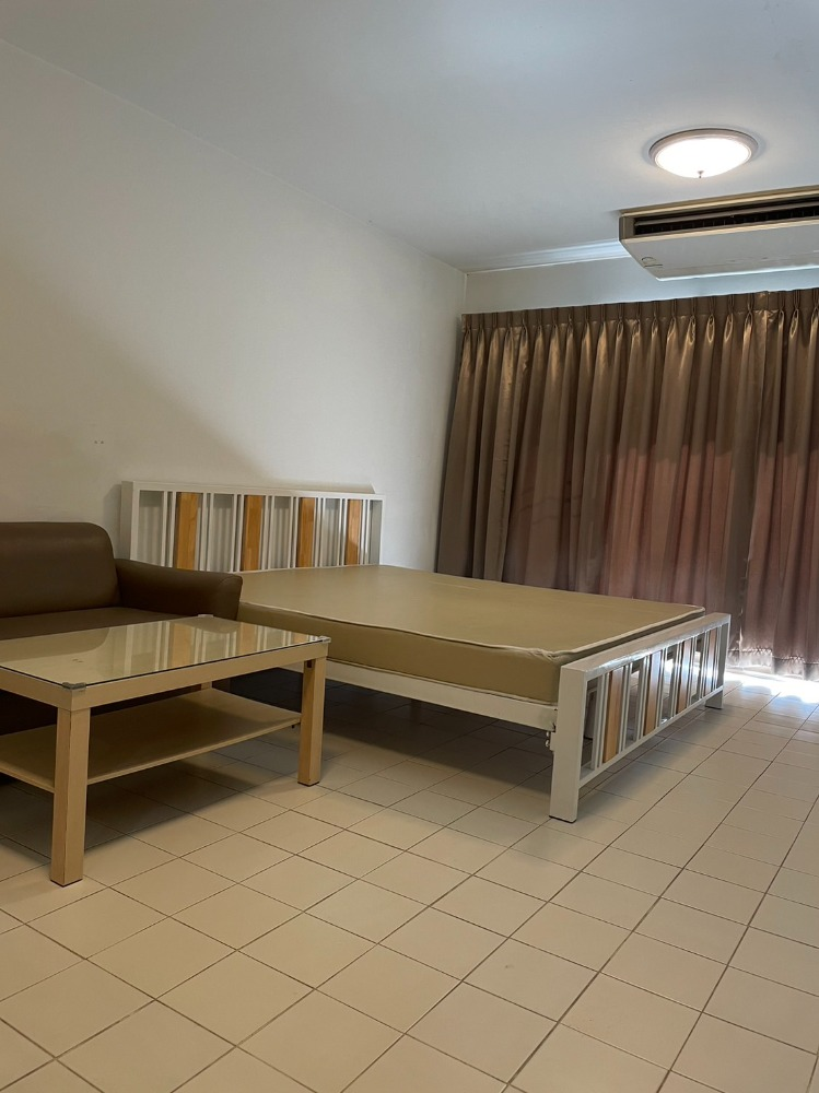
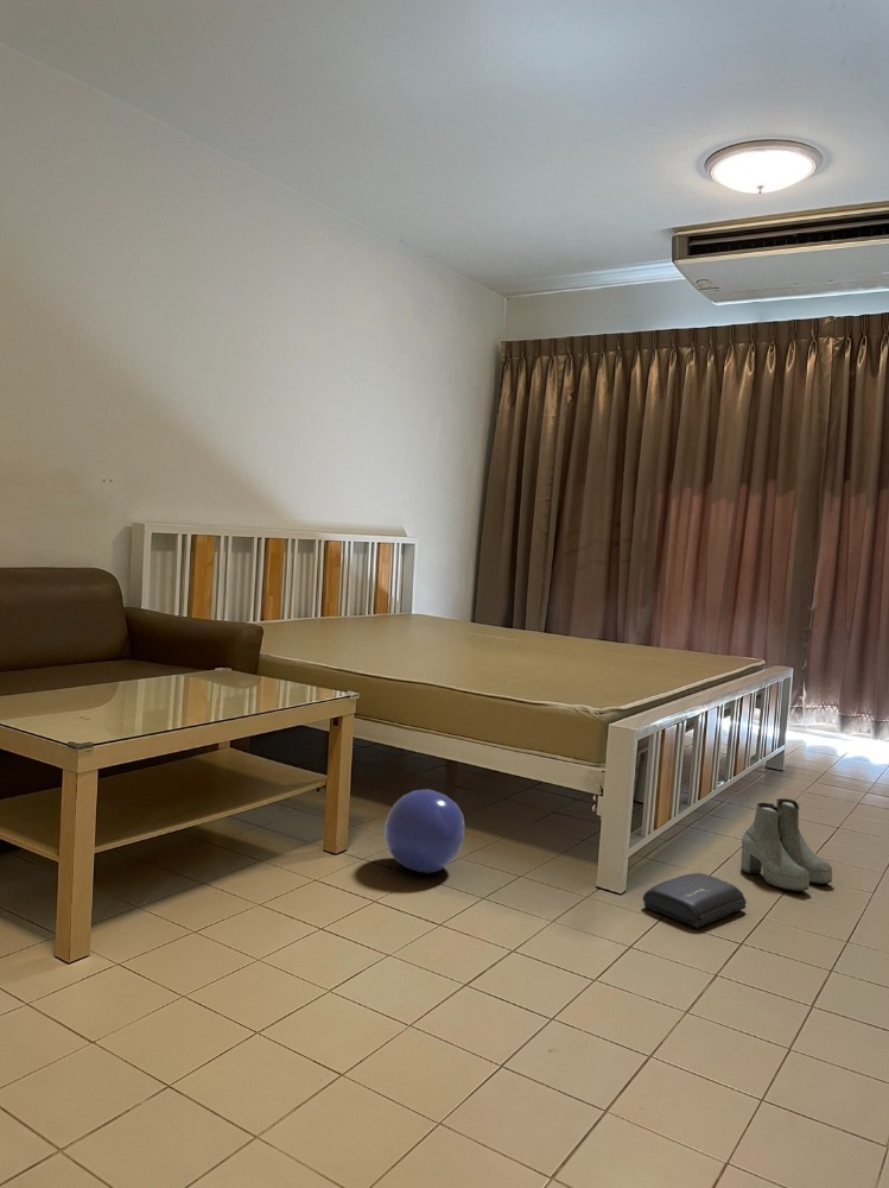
+ ball (424, 829)
+ boots (787, 841)
+ bag (694, 896)
